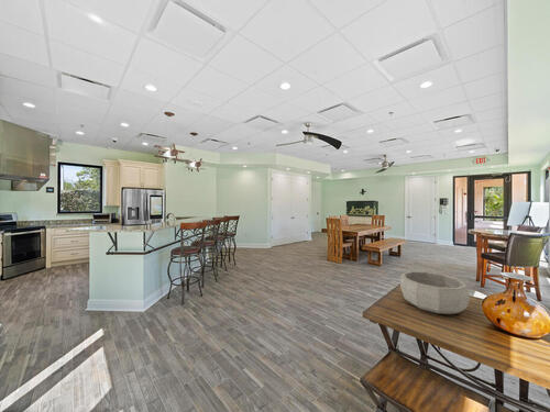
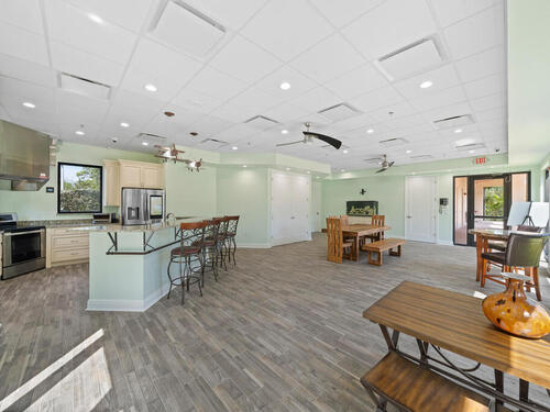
- decorative bowl (431, 291)
